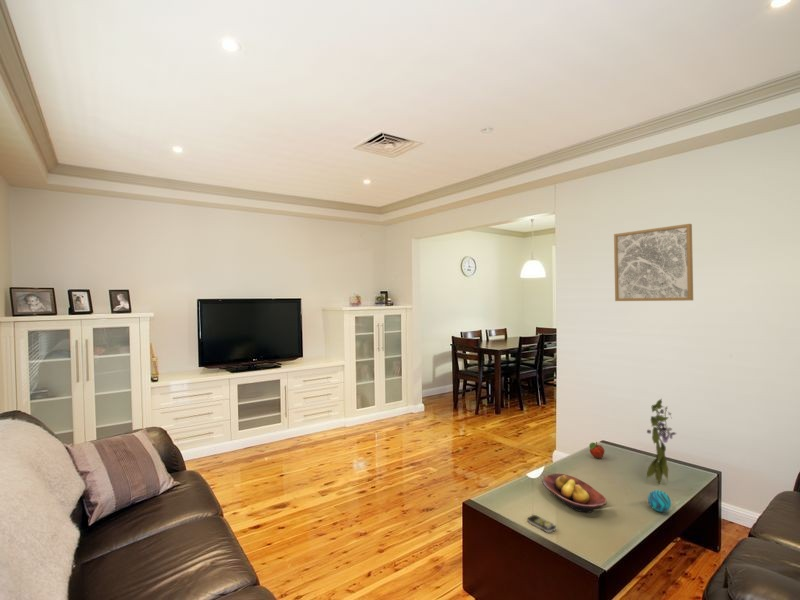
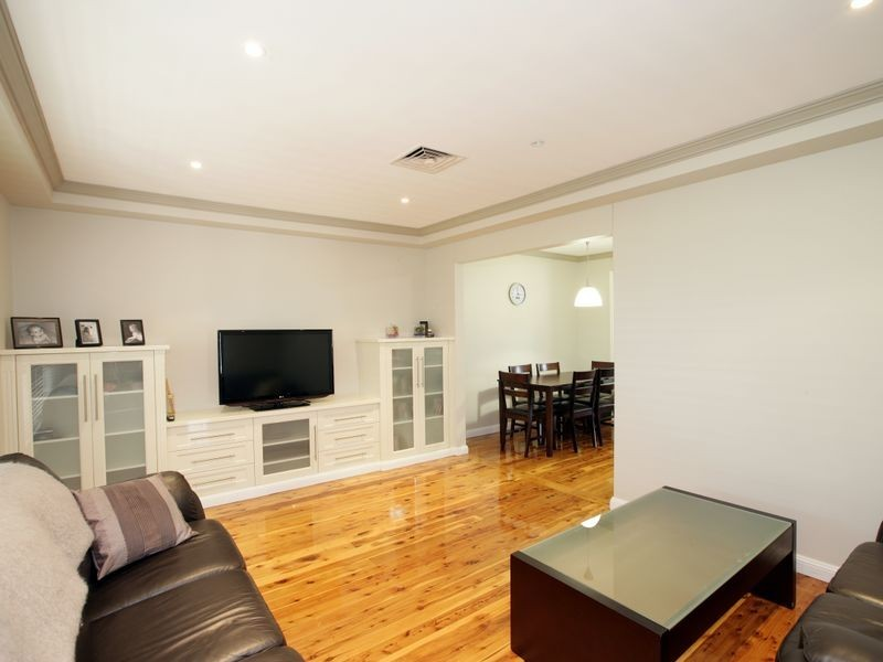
- fruit (596, 449)
- plant (656, 438)
- decorative ball (659, 501)
- fruit bowl (572, 489)
- remote control (541, 523)
- wall art (651, 265)
